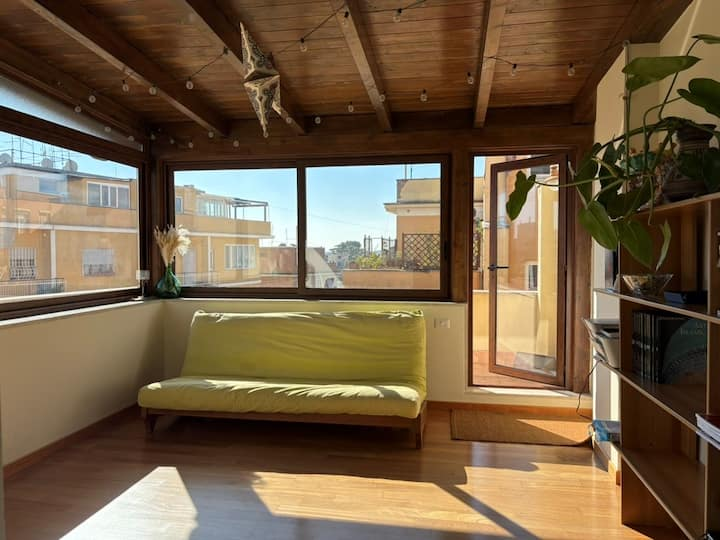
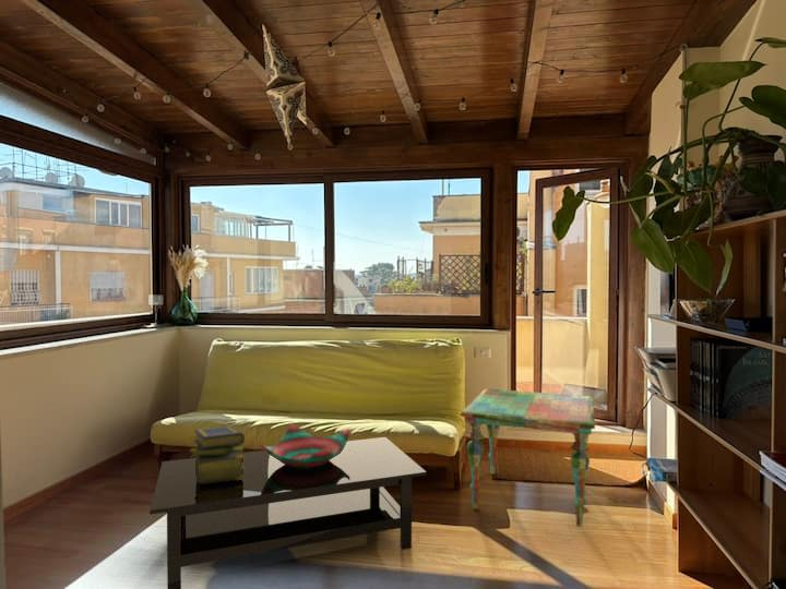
+ stack of books (217, 450)
+ coffee table (290, 504)
+ side table (535, 429)
+ decorative bowl (307, 448)
